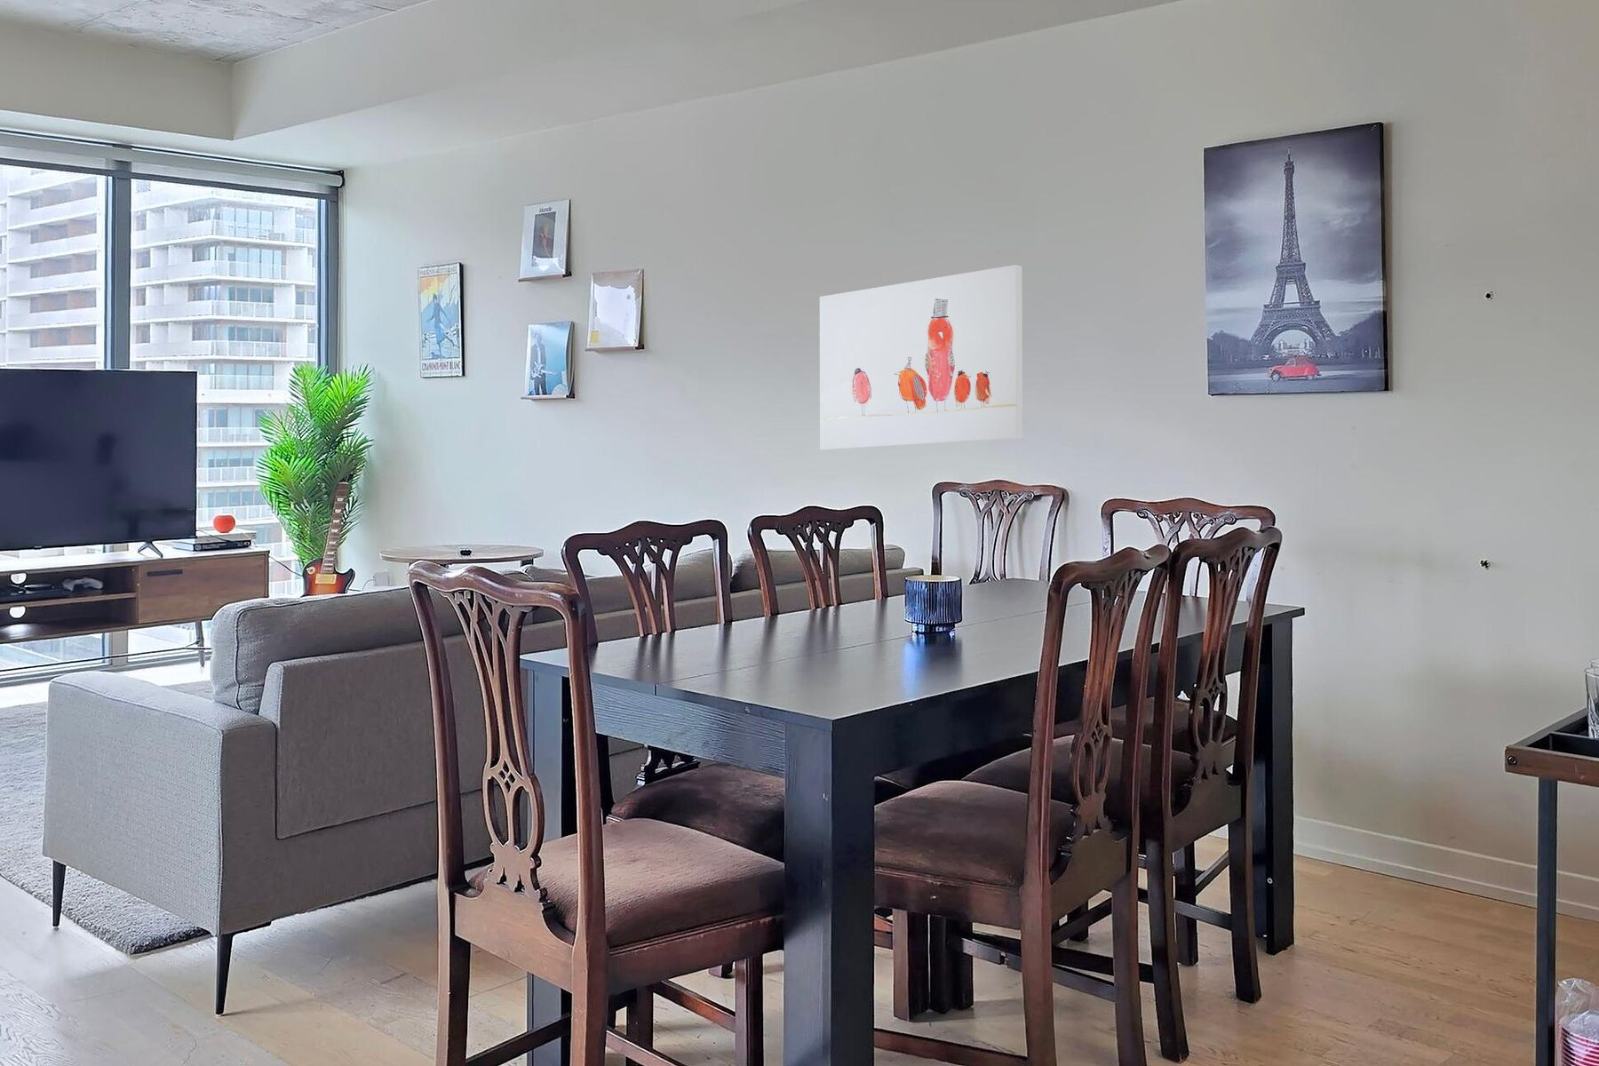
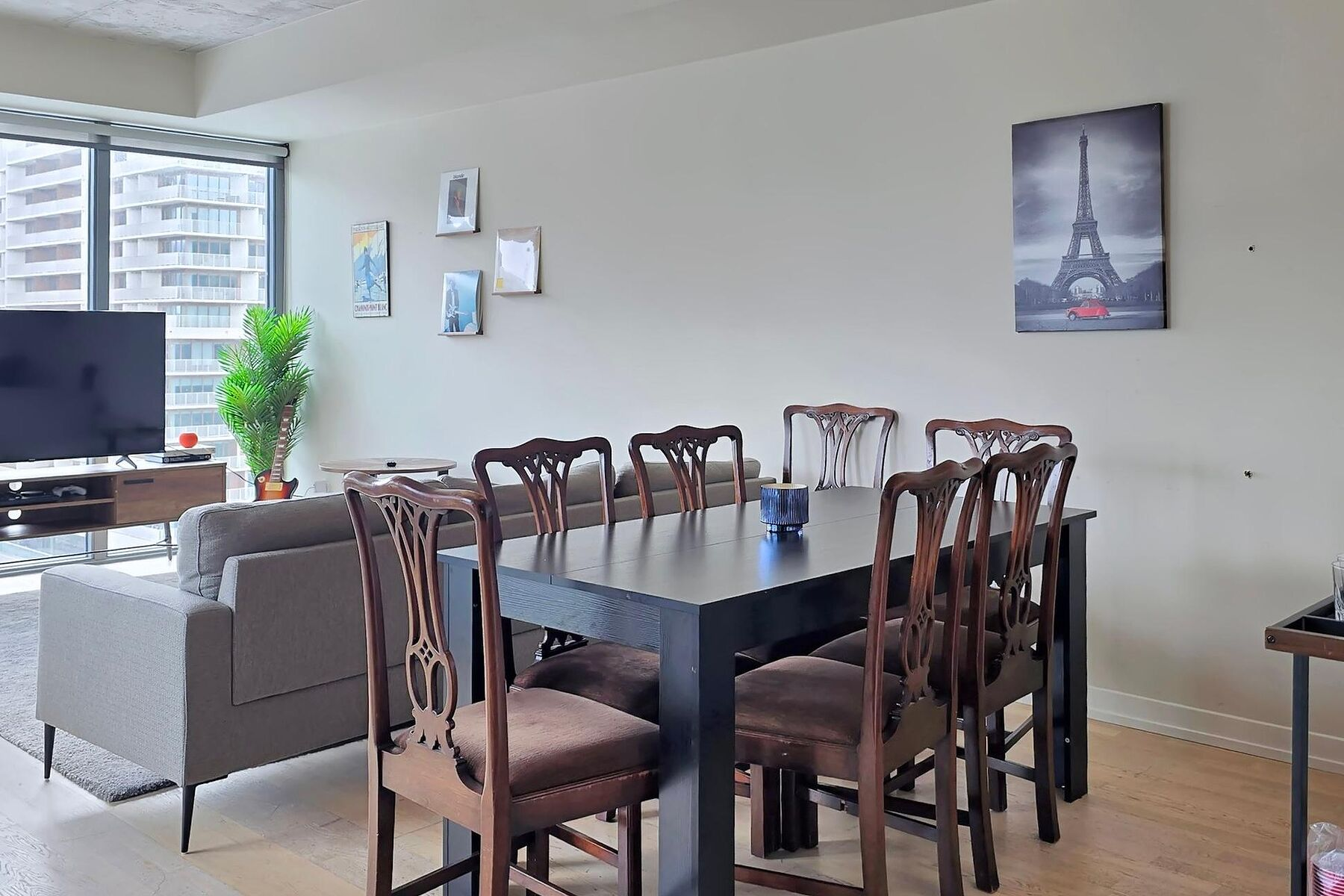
- wall art (915, 363)
